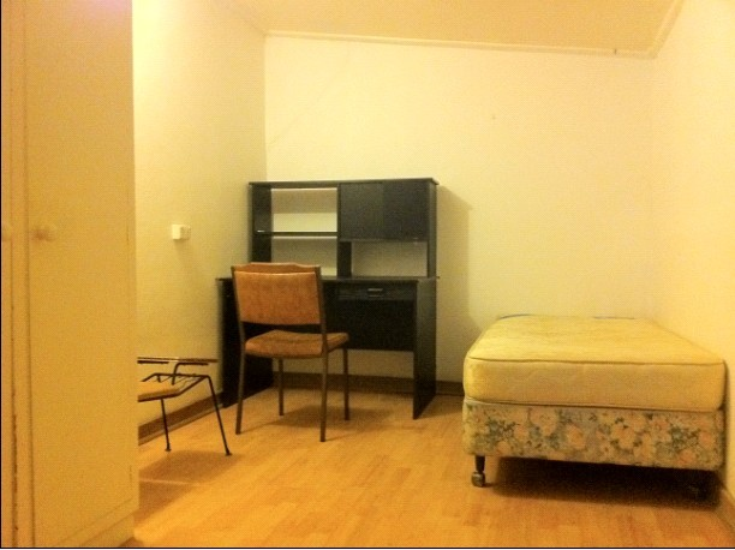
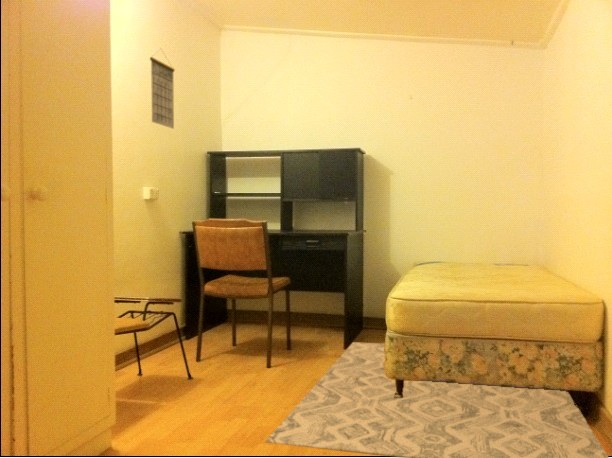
+ rug (438, 386)
+ calendar (162, 86)
